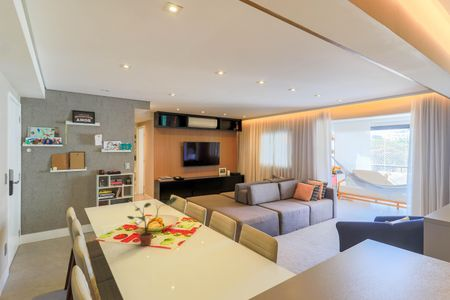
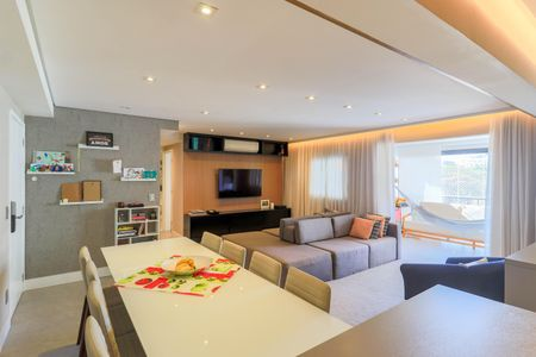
- potted plant (150, 221)
